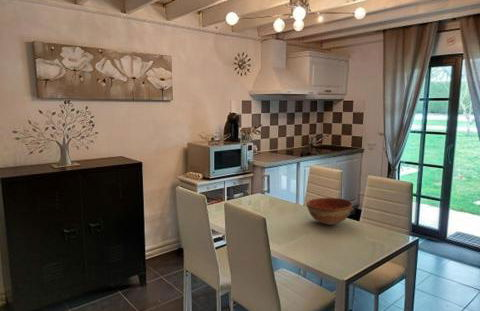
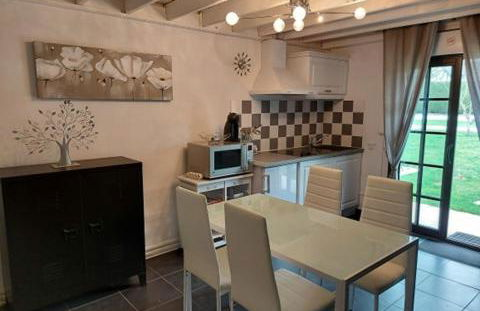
- bowl (328, 212)
